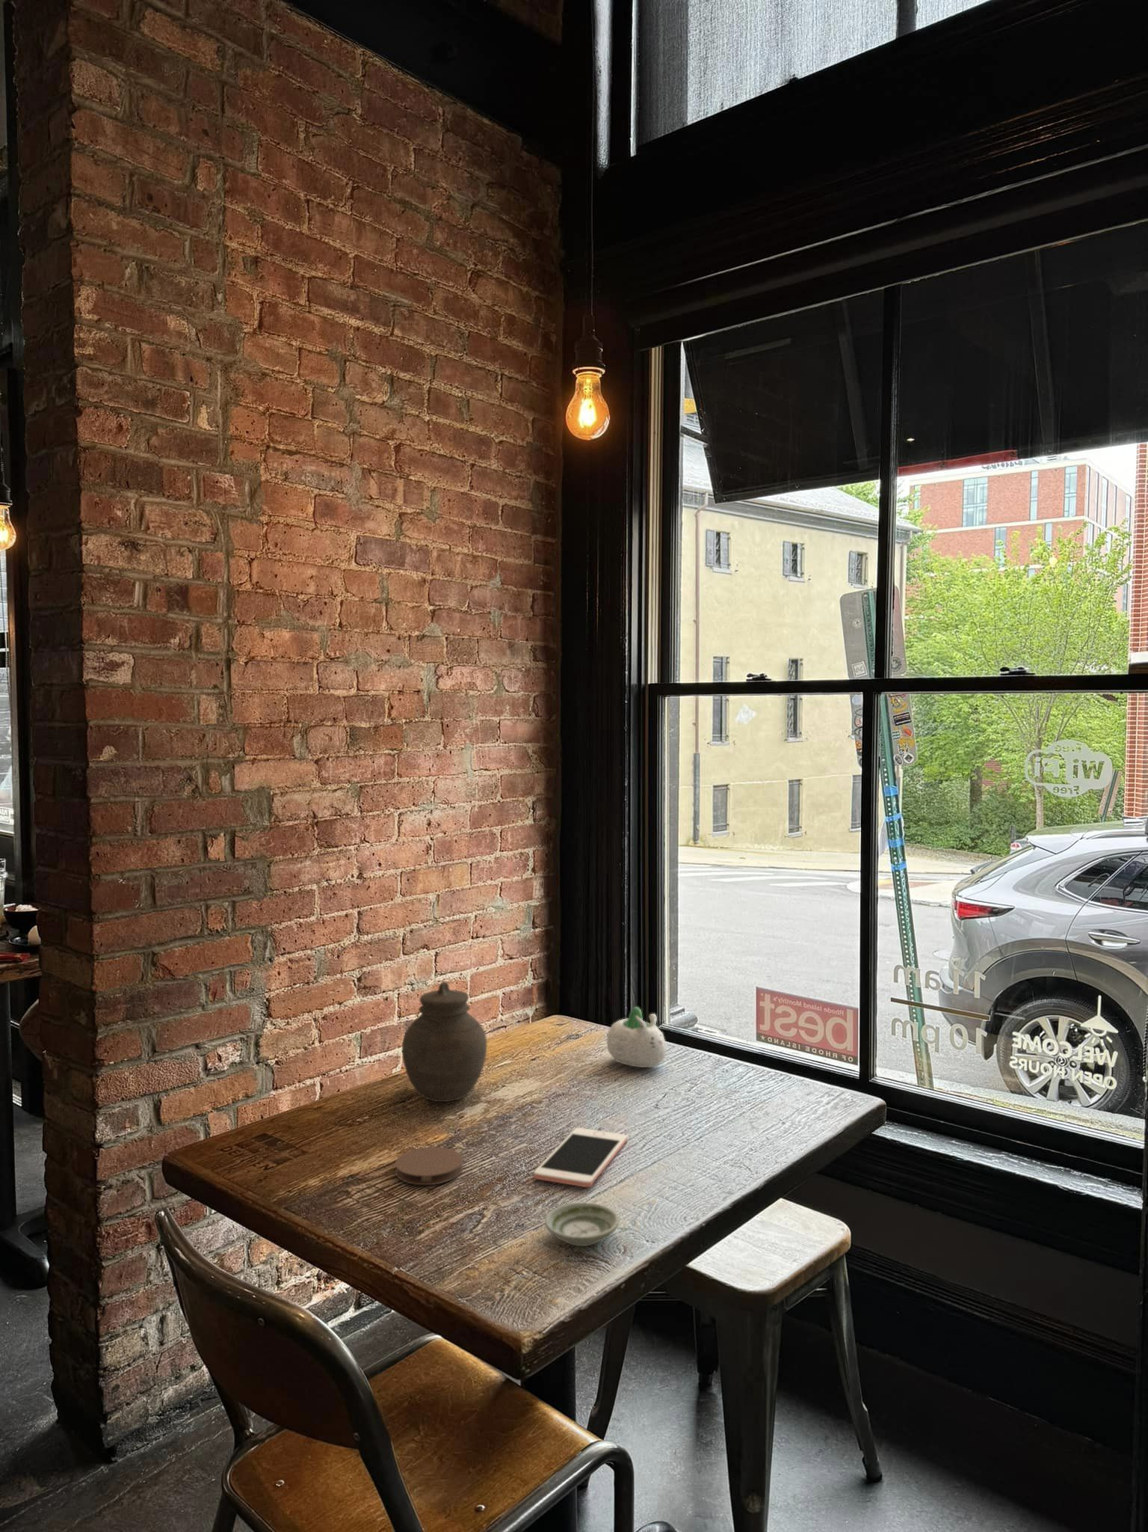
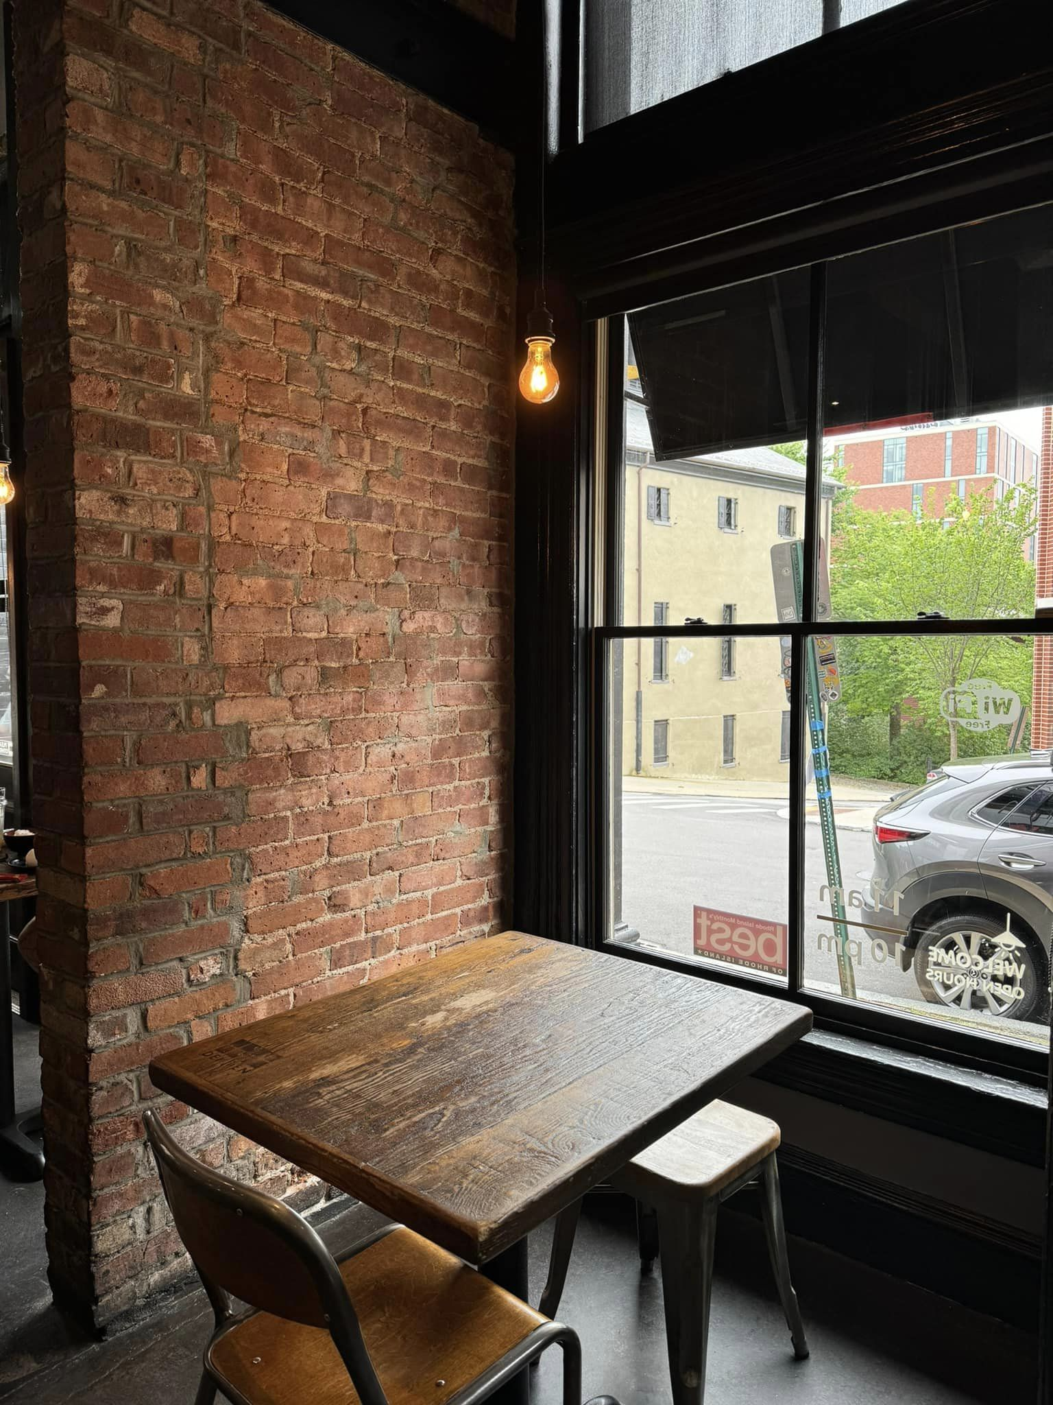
- coaster (429, 1165)
- succulent planter (637, 1035)
- cell phone (582, 1156)
- saucer (581, 1228)
- jar (444, 1039)
